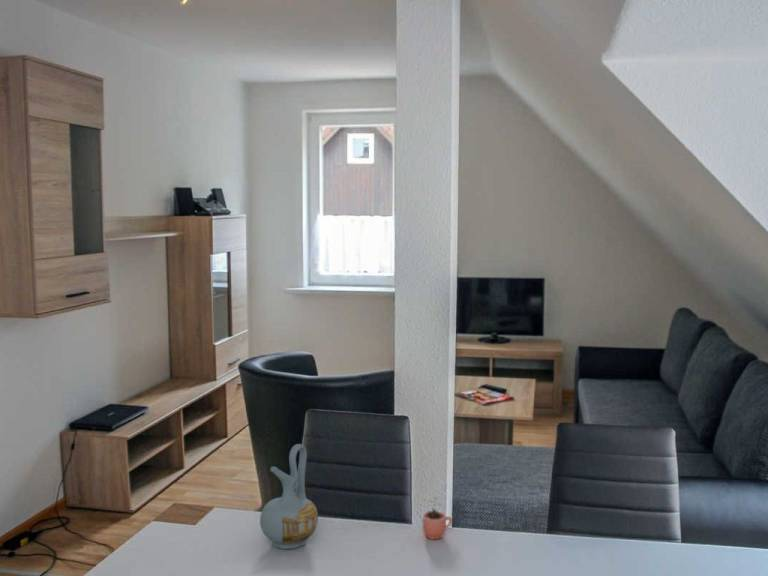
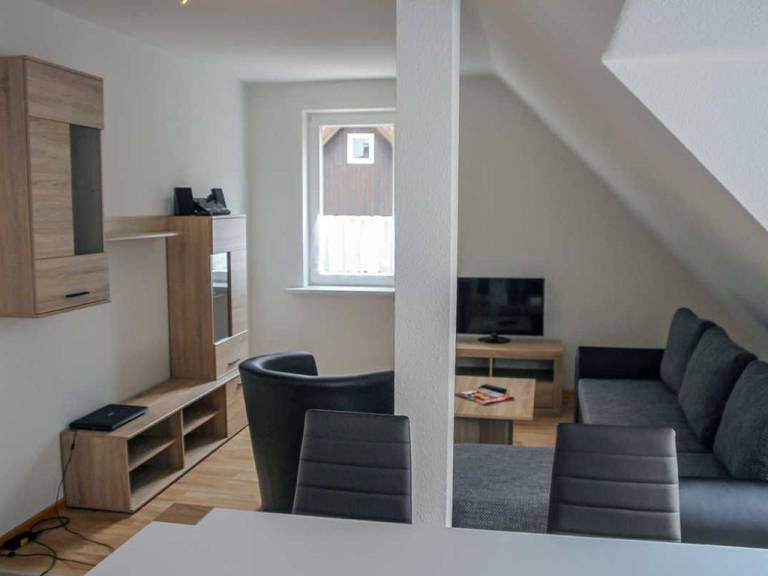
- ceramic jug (289, 495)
- cocoa (437, 515)
